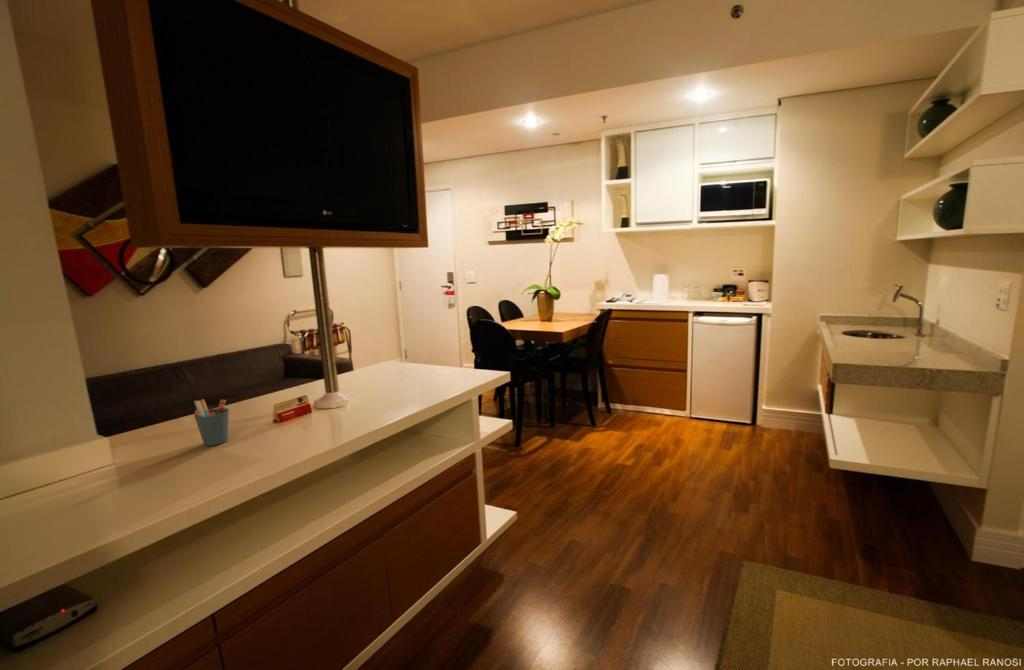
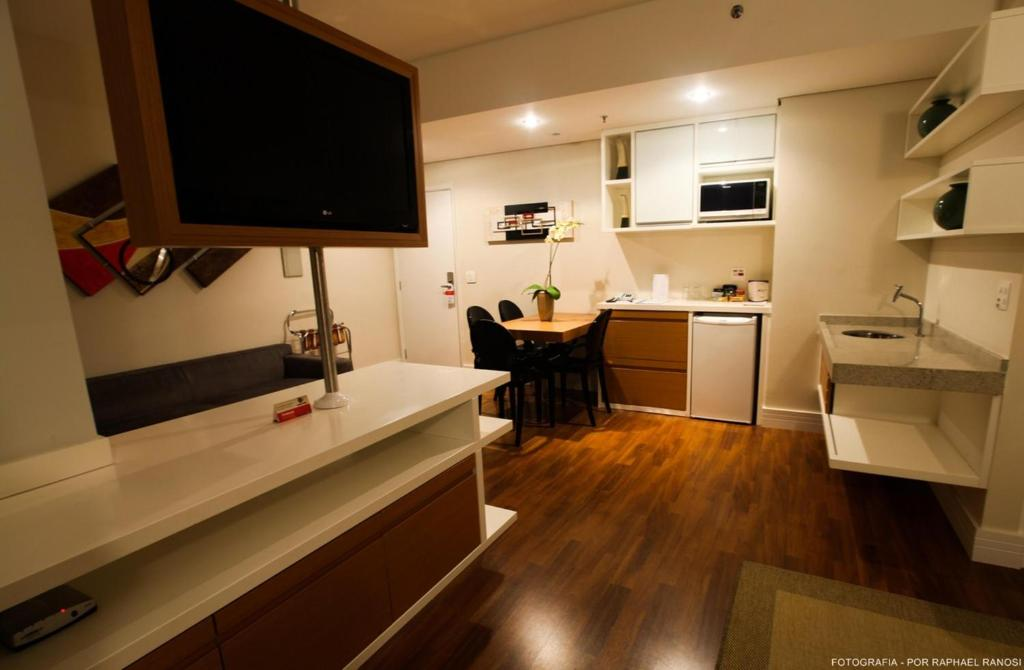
- pen holder (212, 419)
